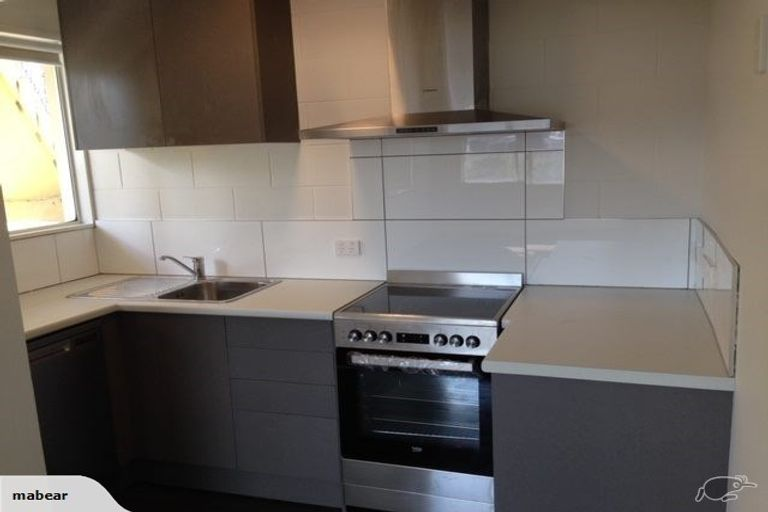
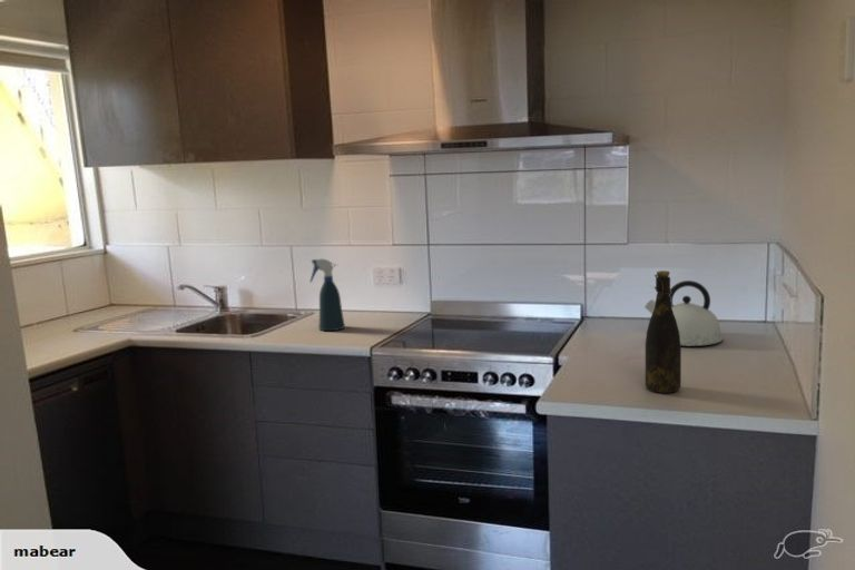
+ kettle (682, 309)
+ bottle (662, 331)
+ spray bottle (328, 293)
